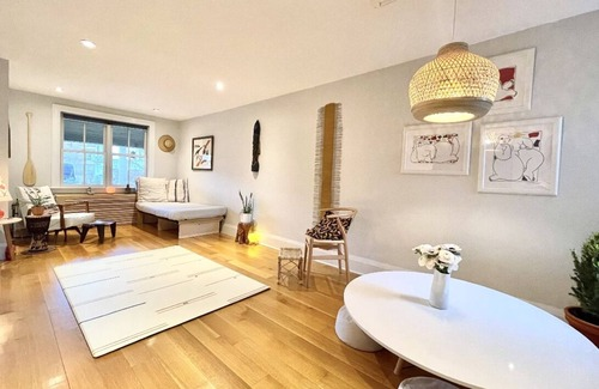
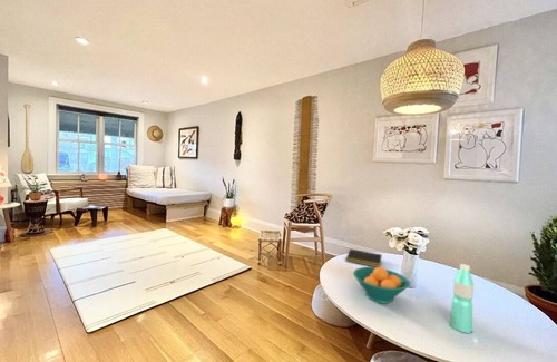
+ water bottle (462, 295)
+ fruit bowl (380, 282)
+ notepad (363, 257)
